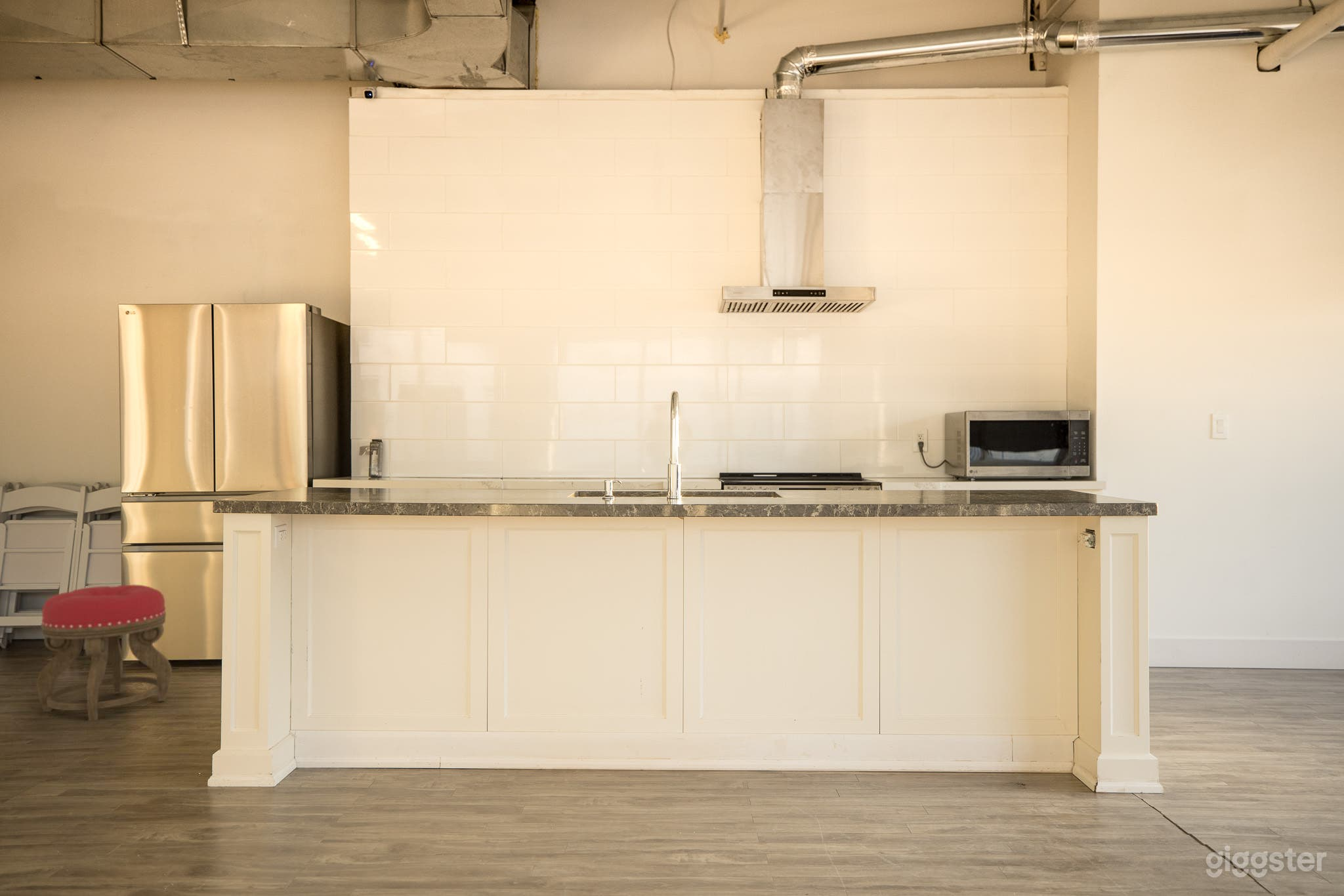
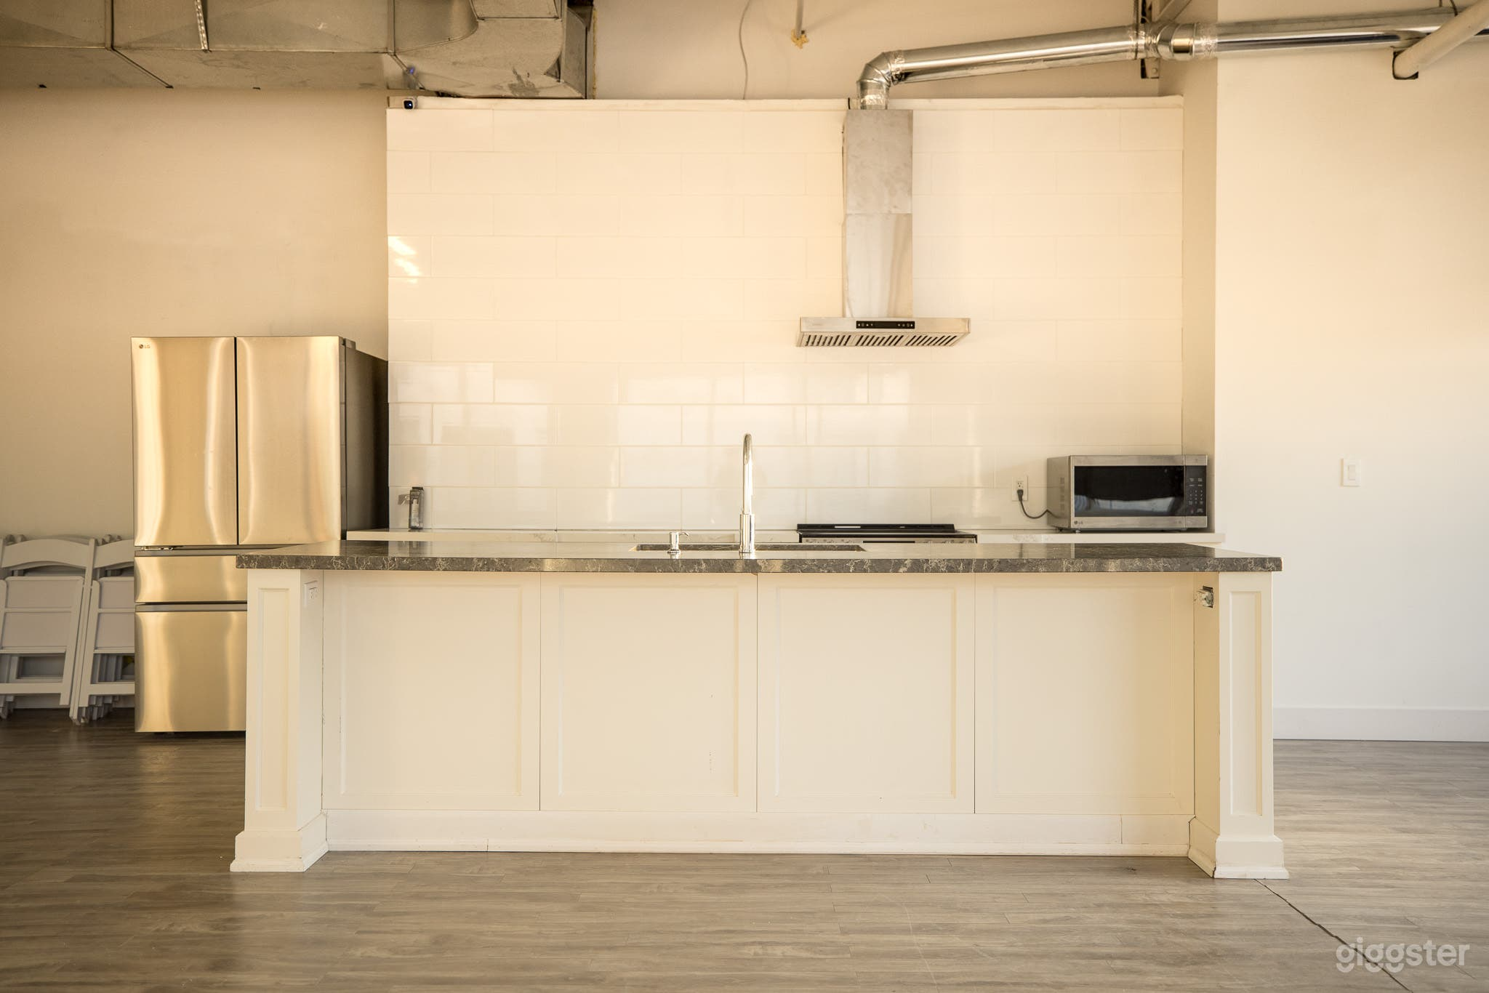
- stool (106, 648)
